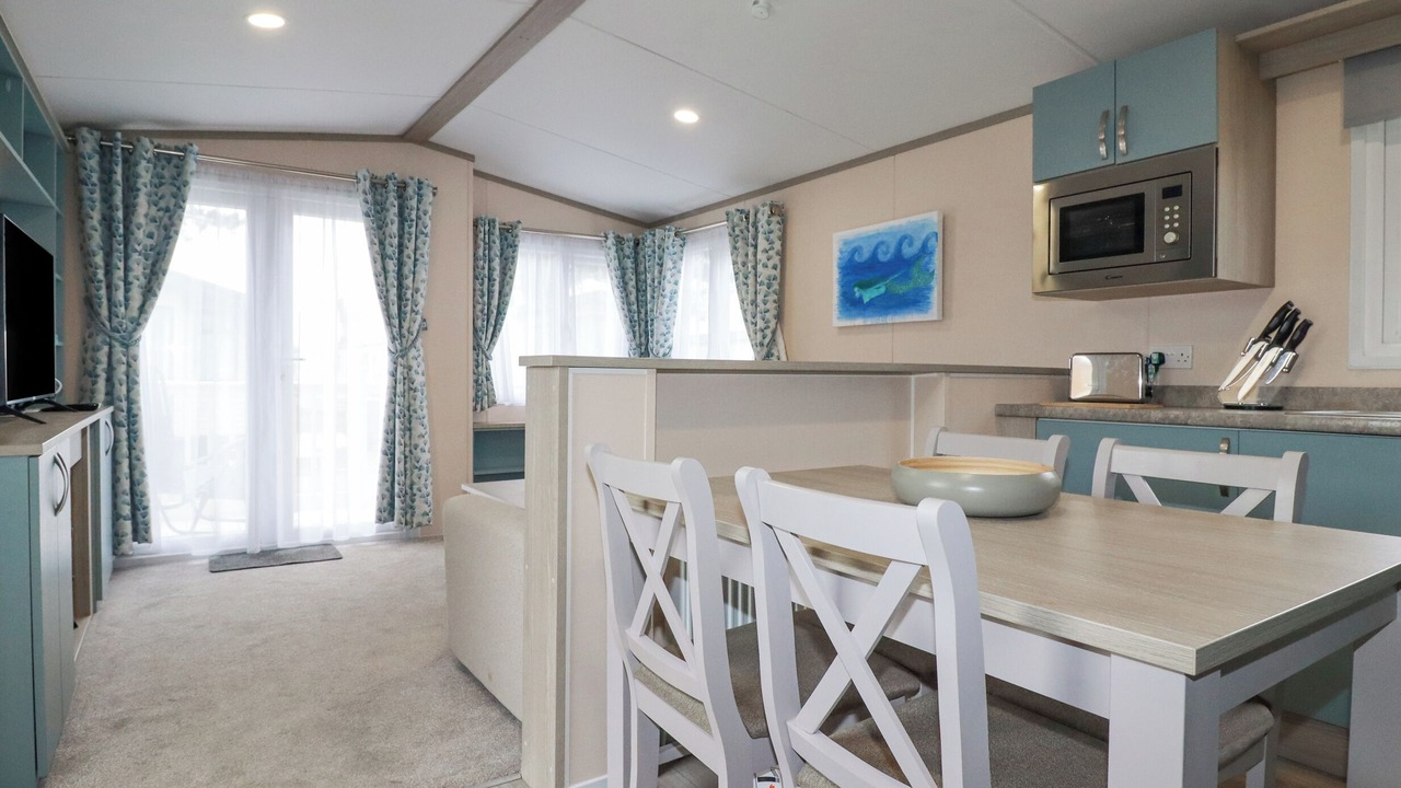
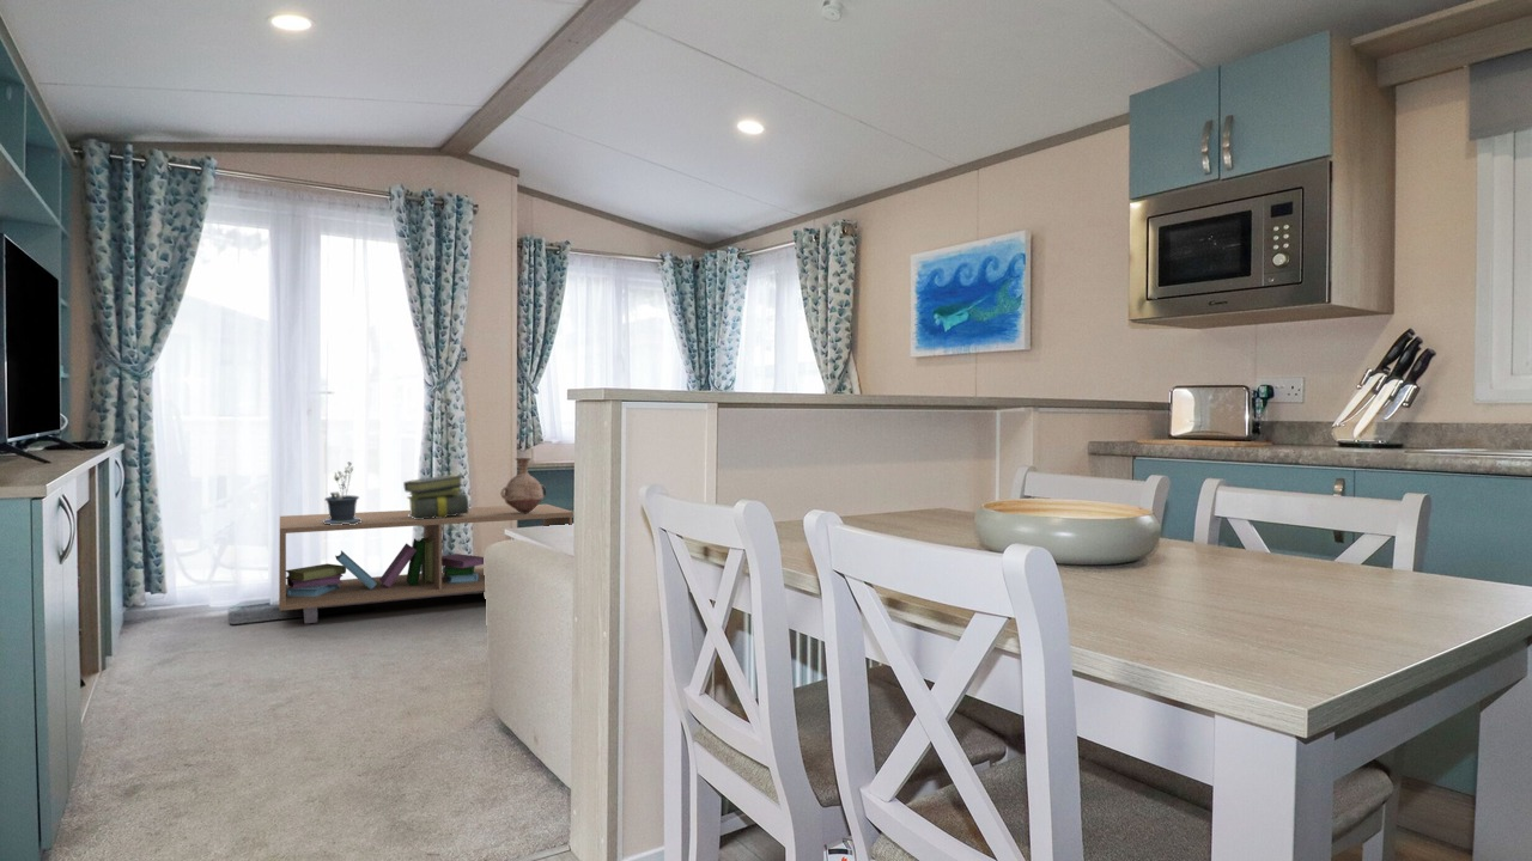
+ vase (523, 484)
+ stack of books (436, 495)
+ storage bench (431, 557)
+ potted plant (342, 491)
